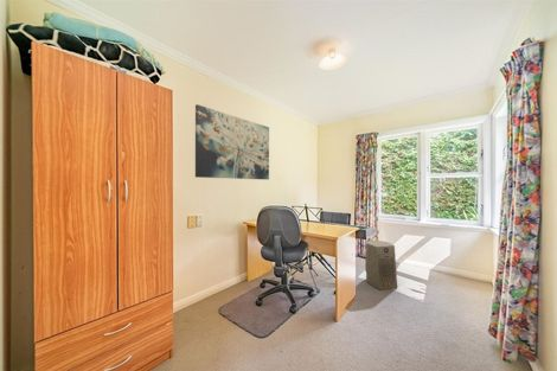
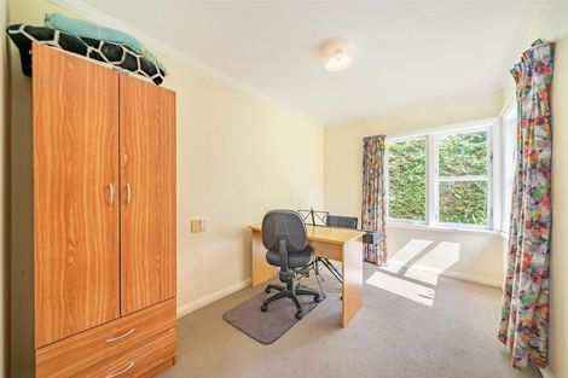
- fan (378, 262)
- wall art (237, 148)
